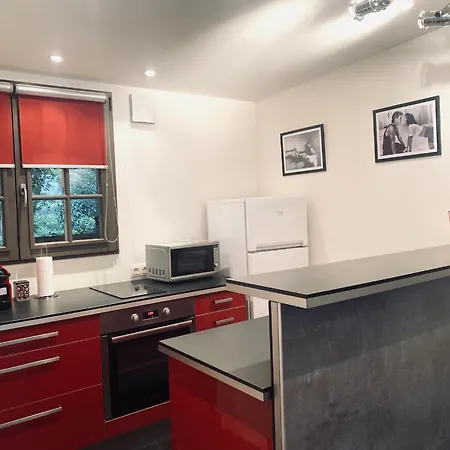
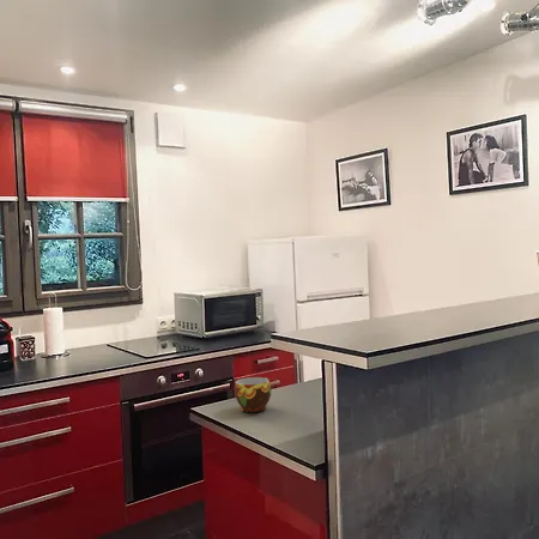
+ cup (252, 394)
